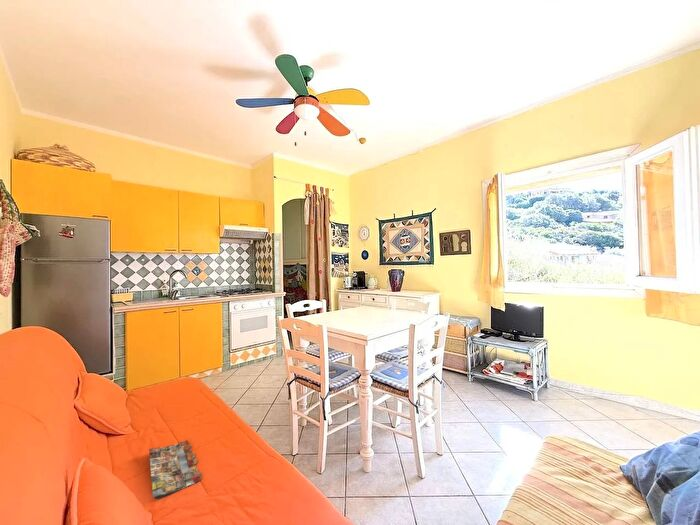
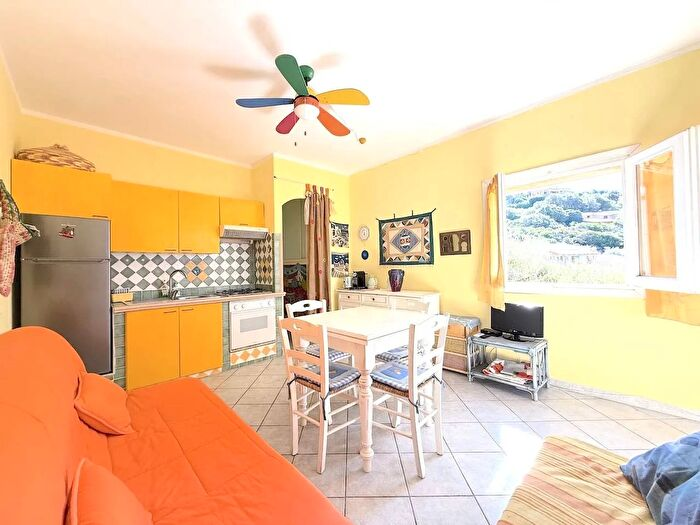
- magazine (174, 462)
